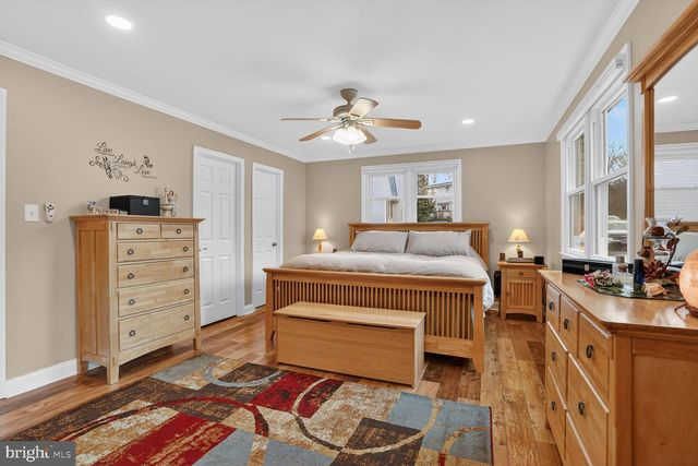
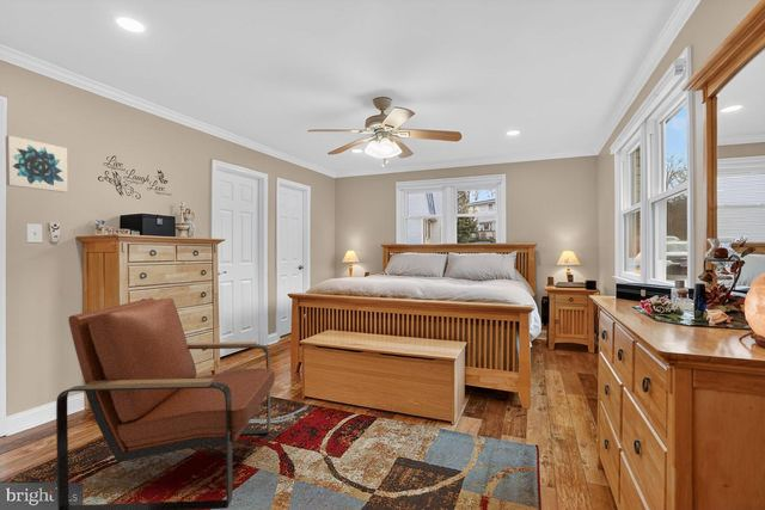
+ wall art (38, 165)
+ armchair (188, 383)
